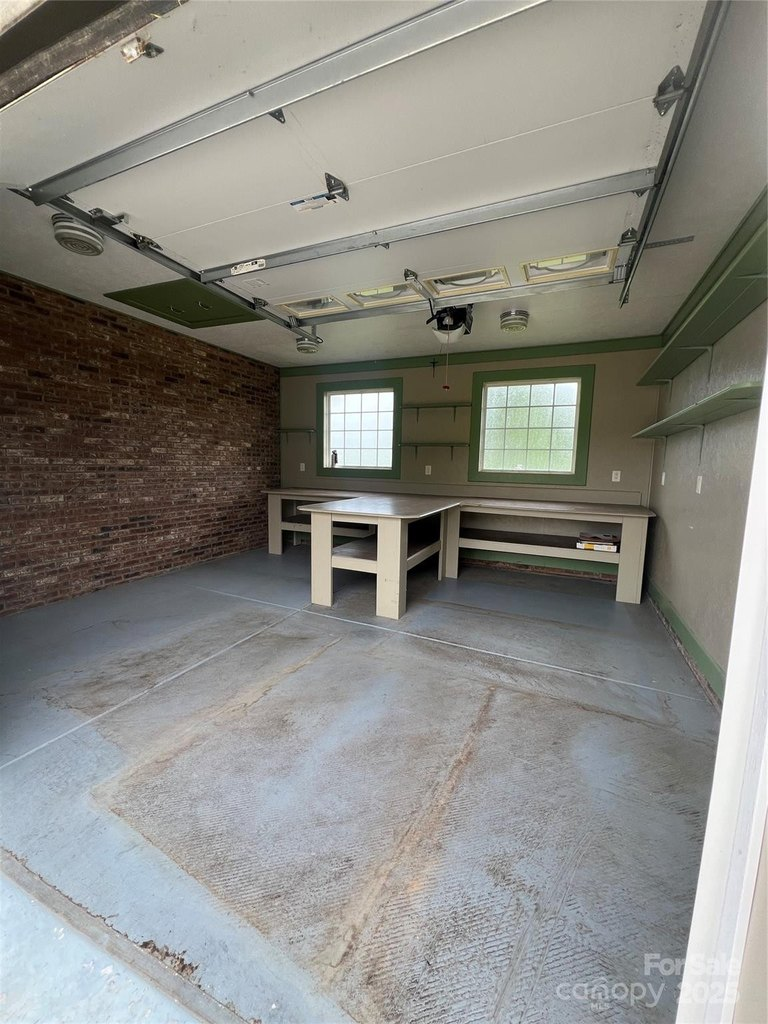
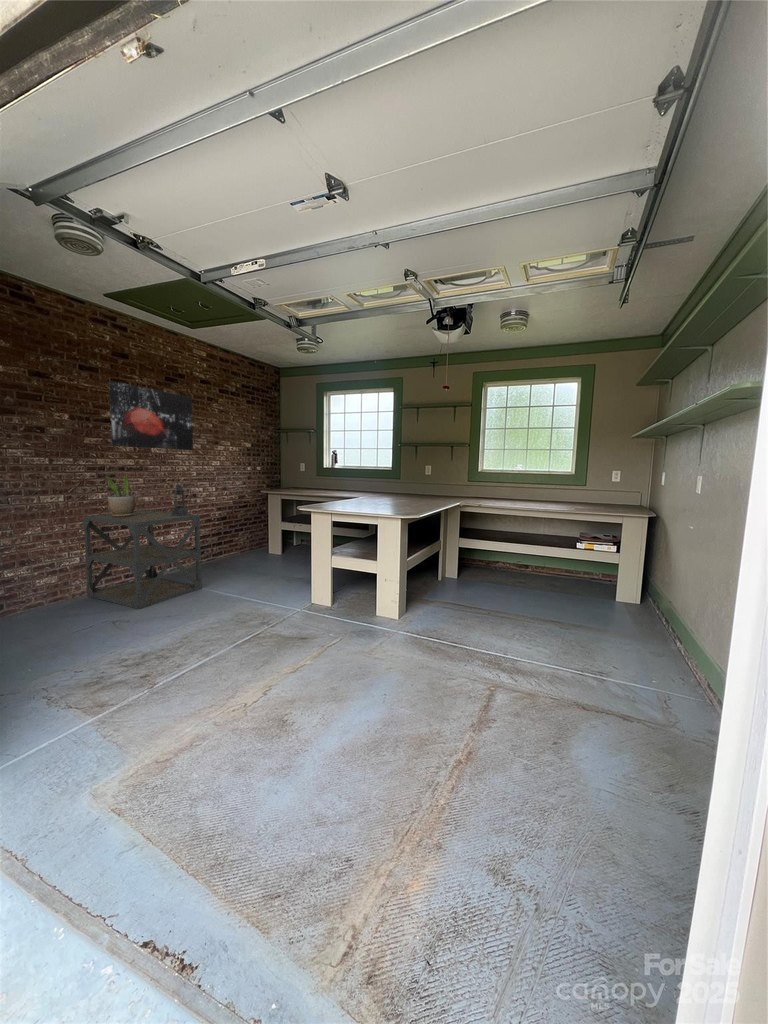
+ potted plant (120, 494)
+ wall art (155, 419)
+ shelving unit (145, 554)
+ lantern (182, 499)
